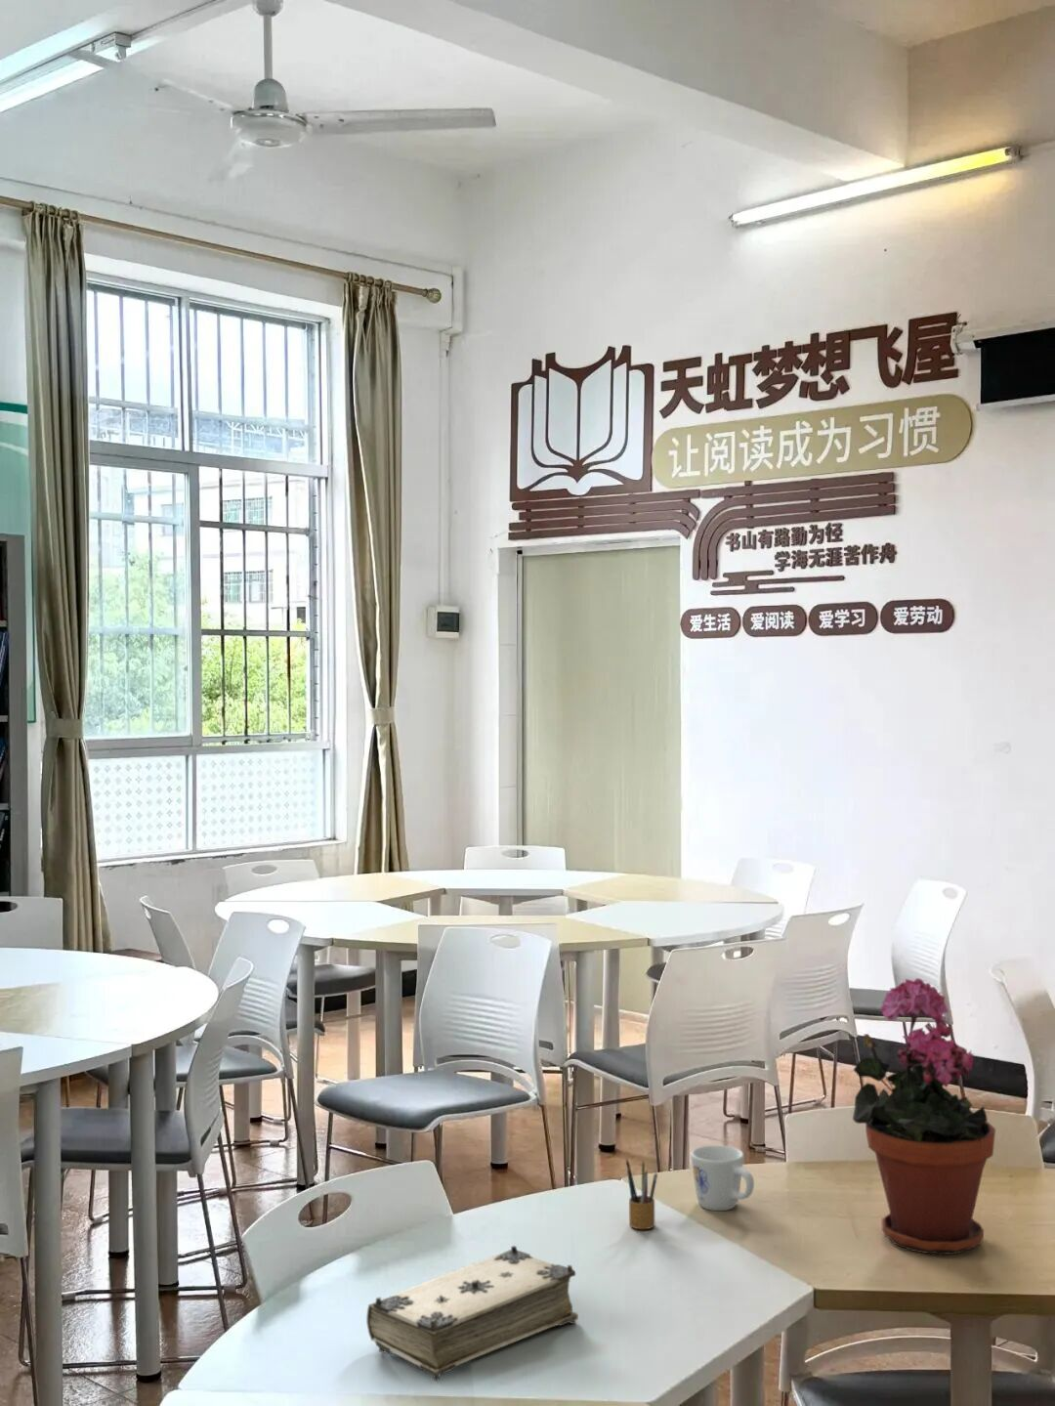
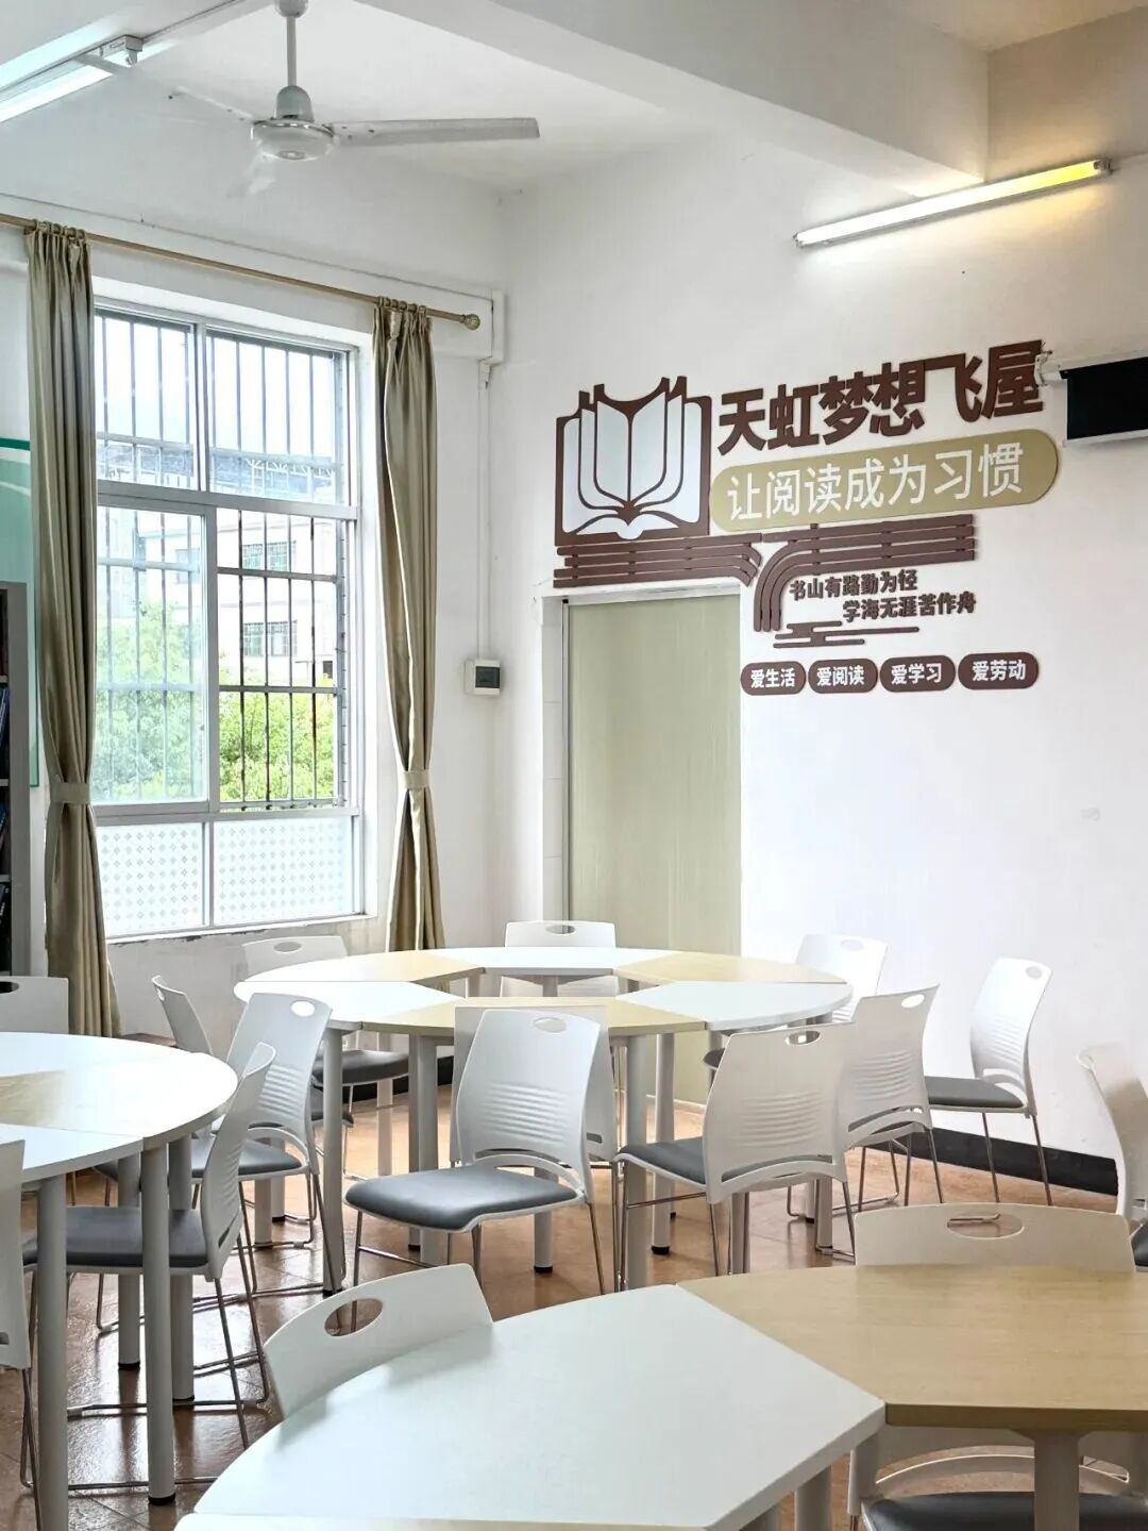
- pencil box (642, 1192)
- potted plant (924, 1109)
- mug (725, 1182)
- book (474, 1305)
